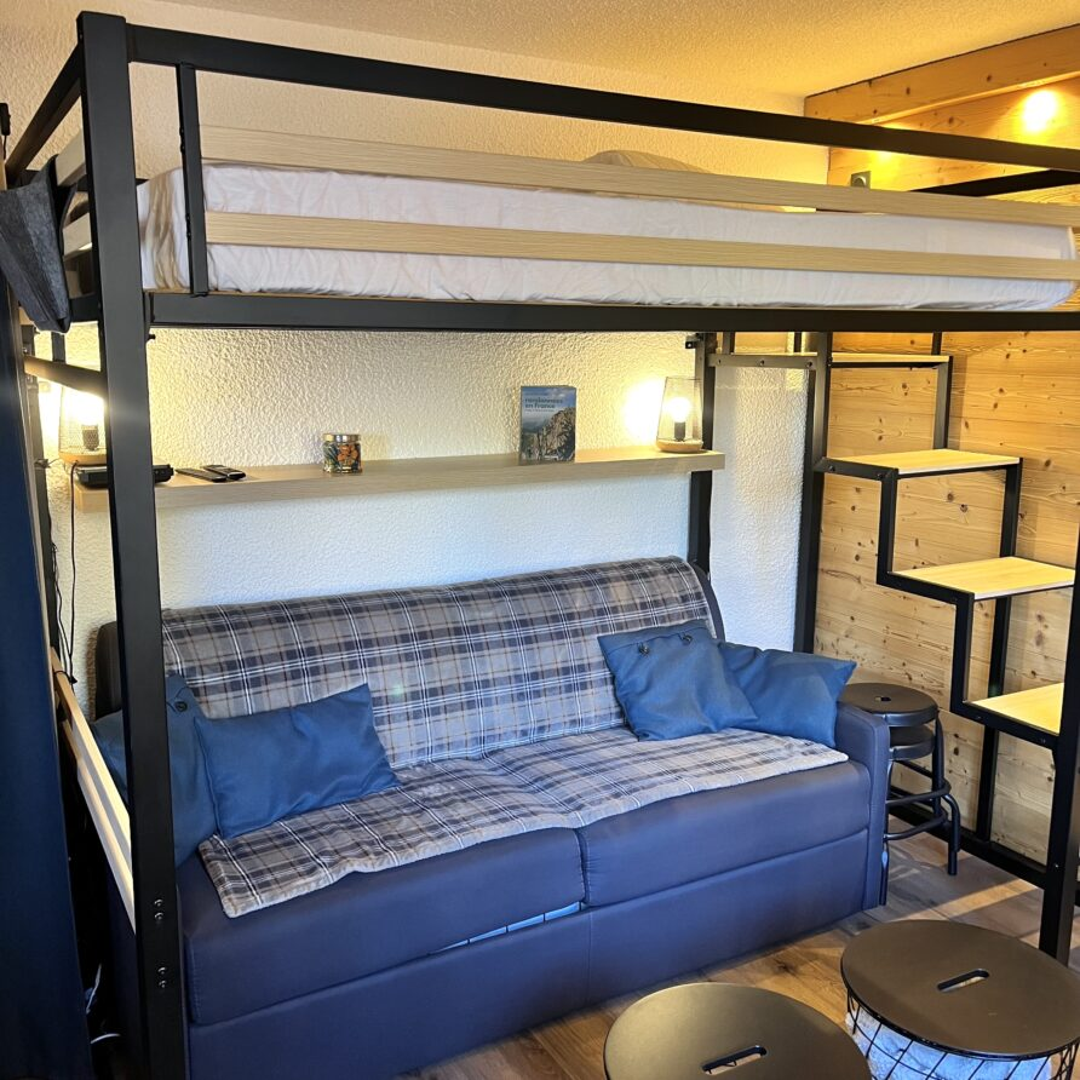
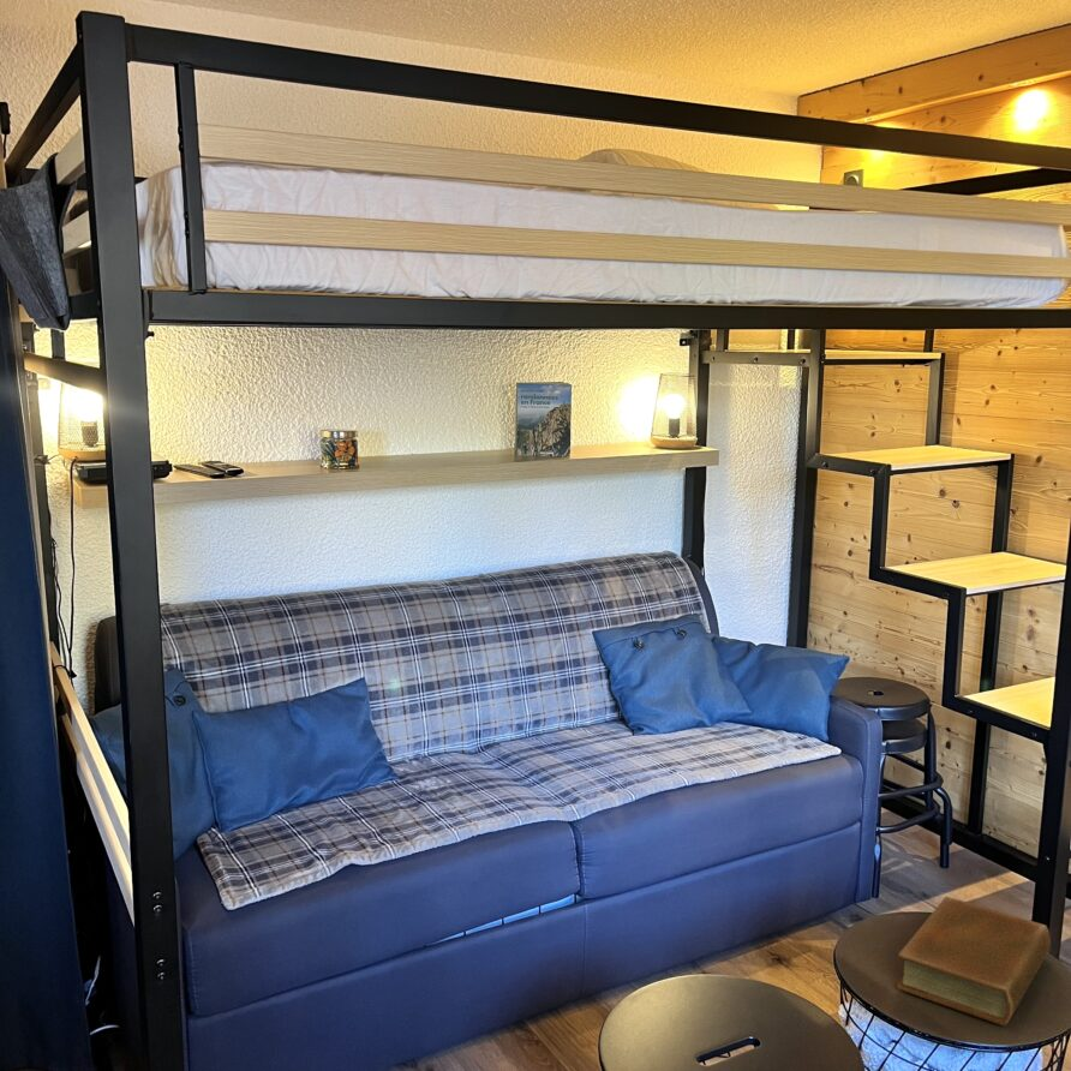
+ book (975, 957)
